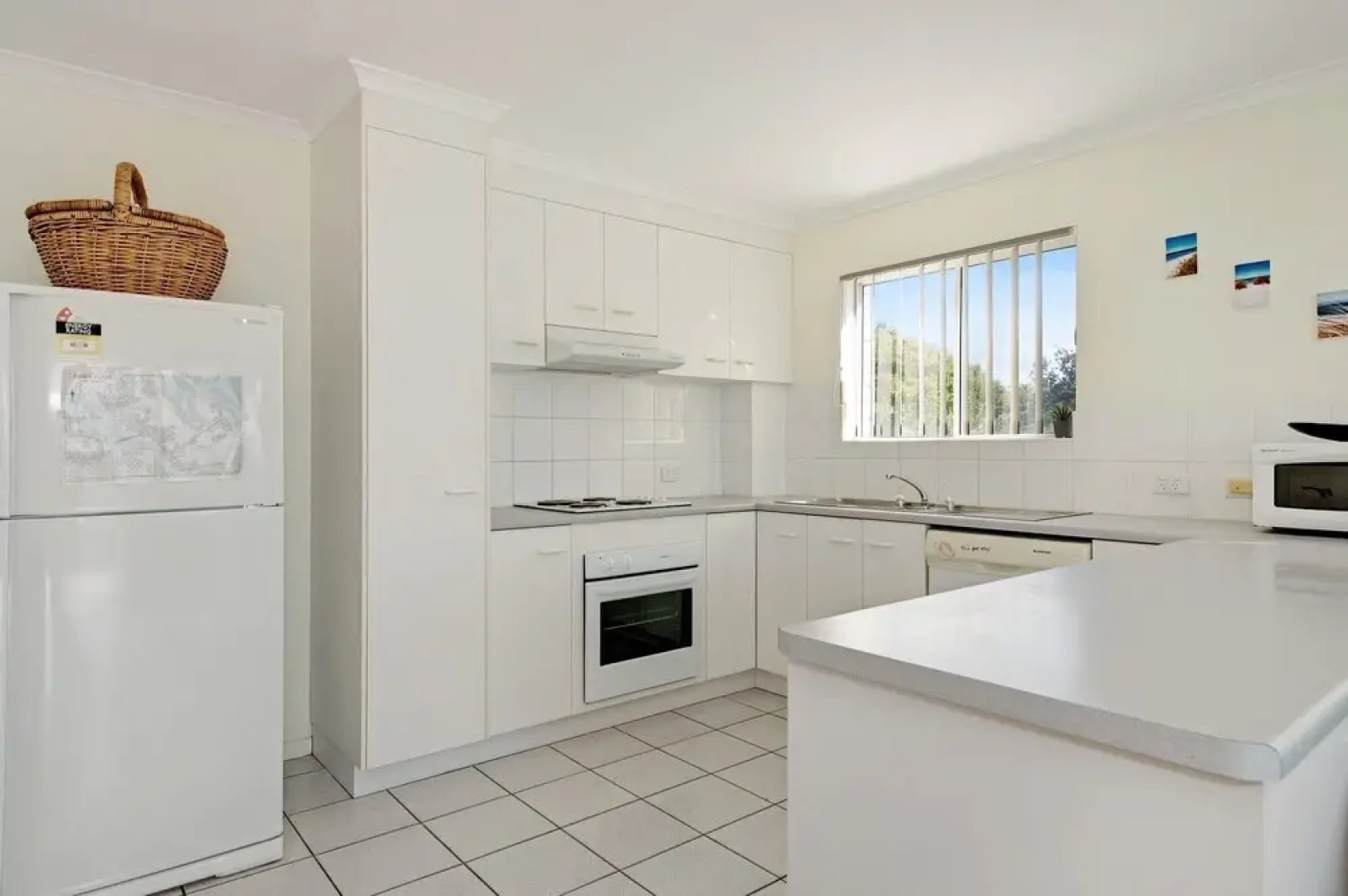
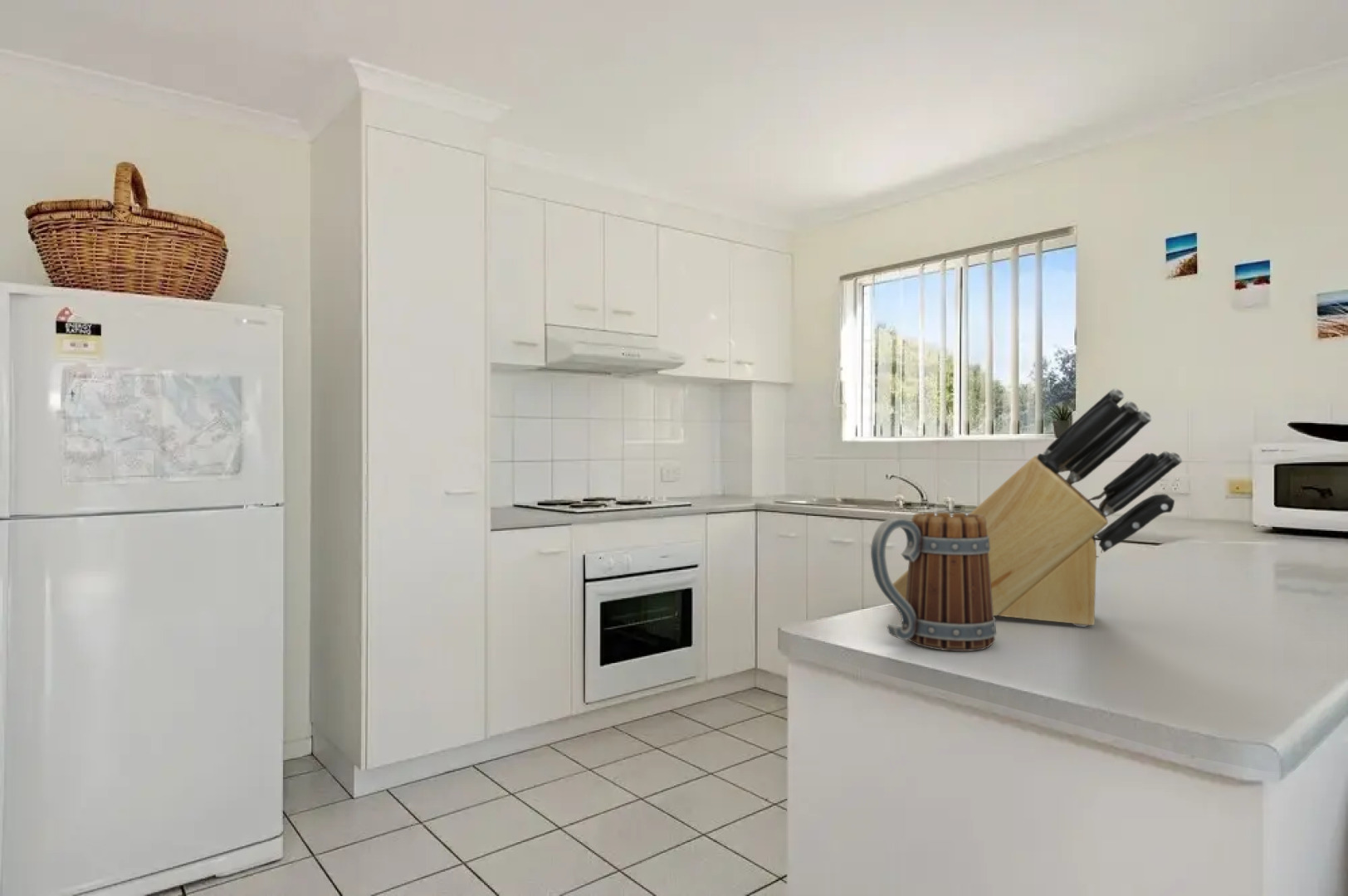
+ mug (930, 579)
+ knife block (1026, 502)
